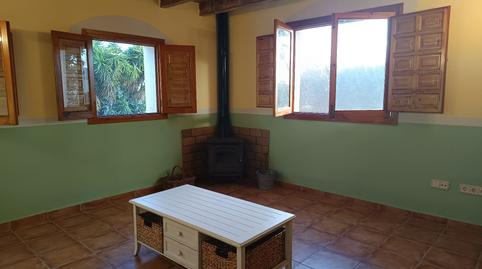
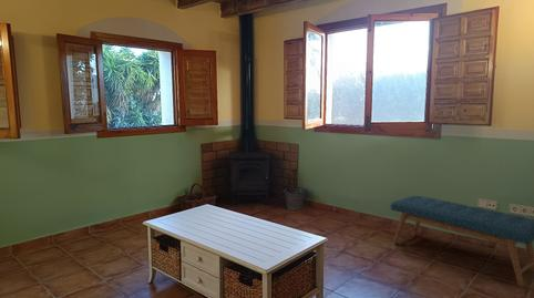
+ bench (460, 232)
